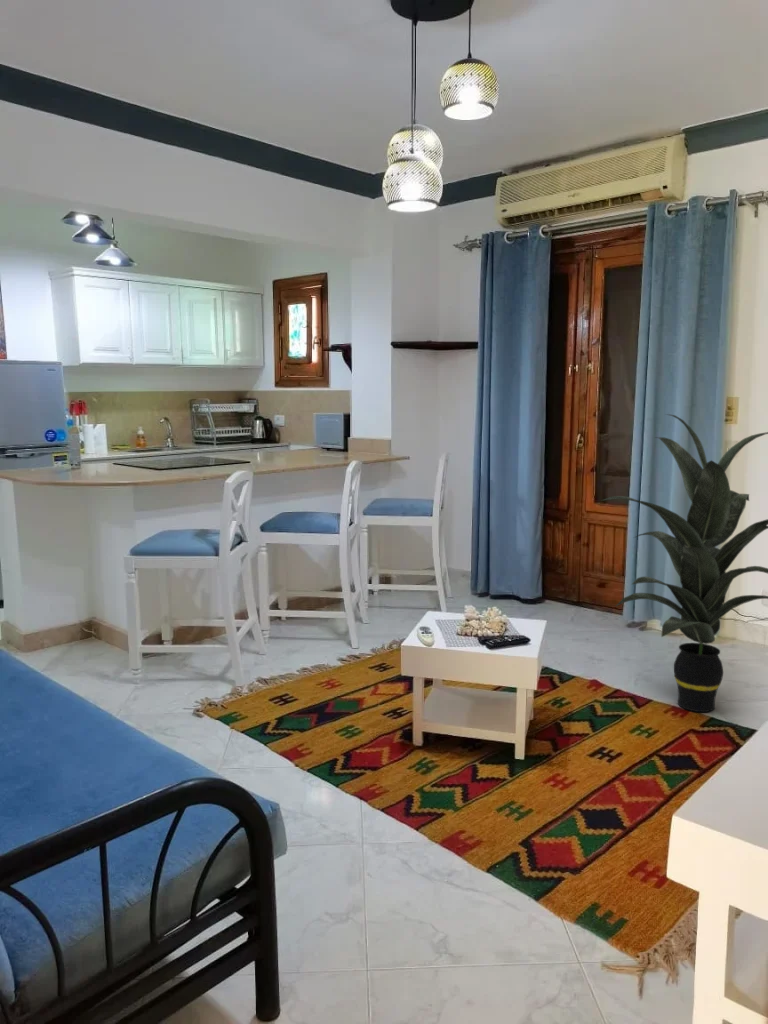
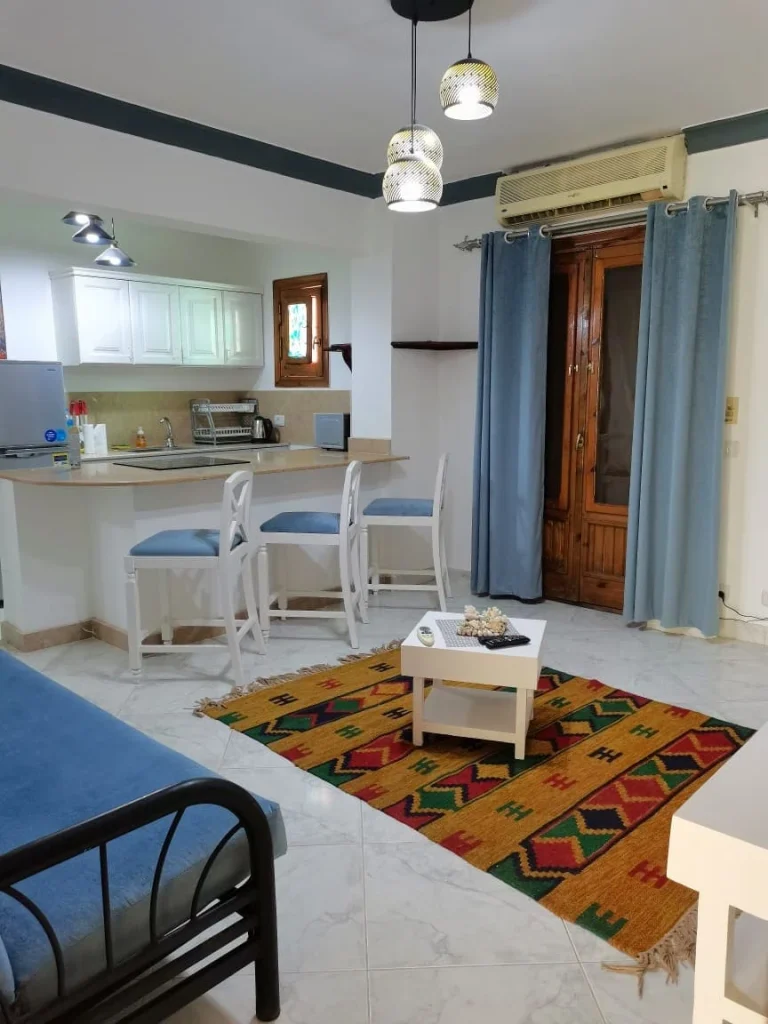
- indoor plant (693, 561)
